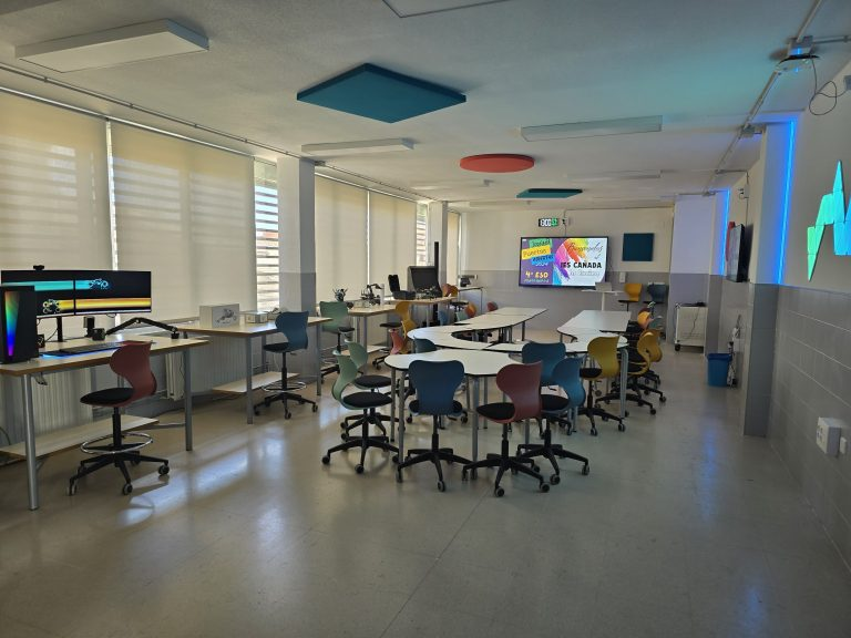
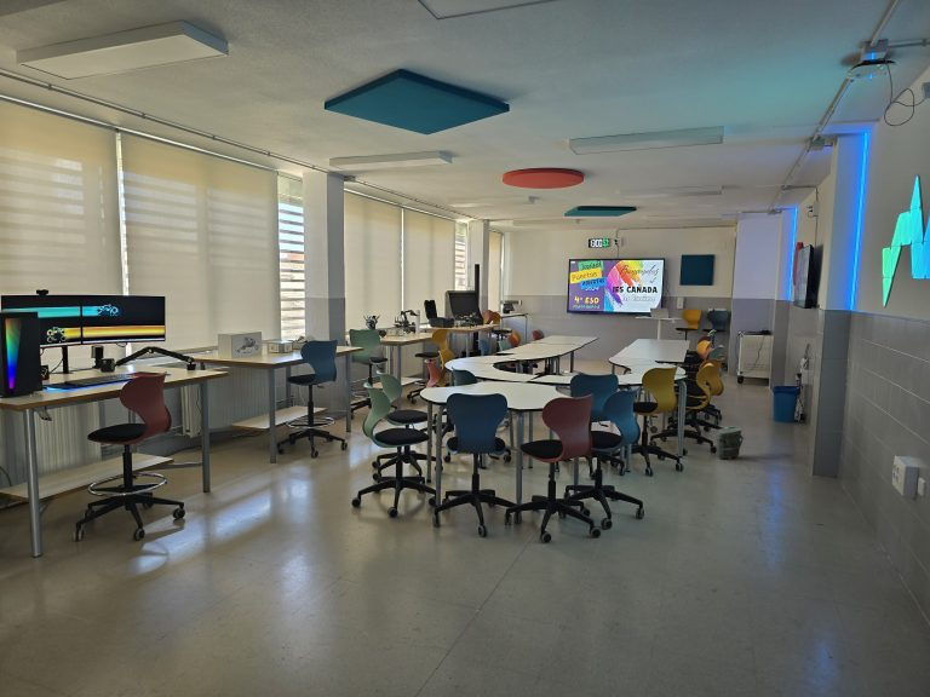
+ bag (729, 443)
